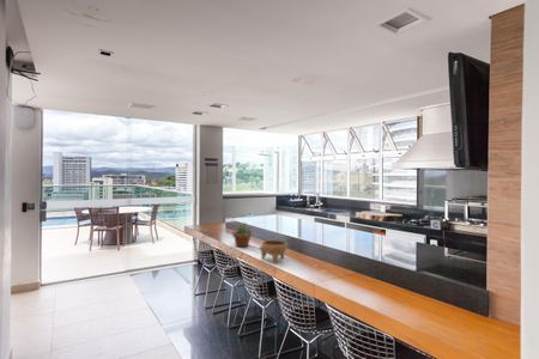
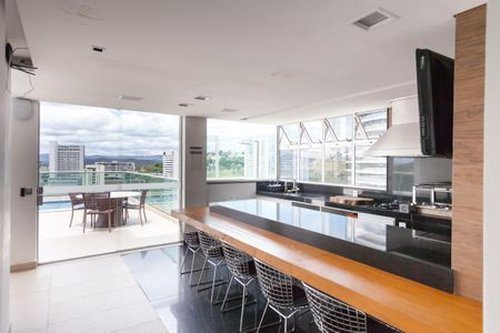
- bowl (273, 251)
- potted plant (241, 233)
